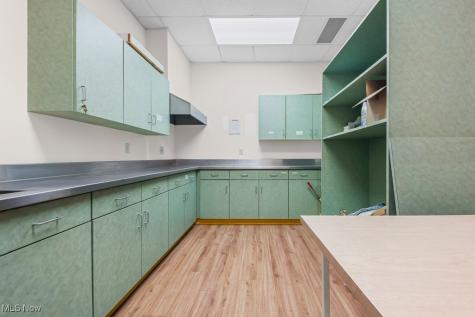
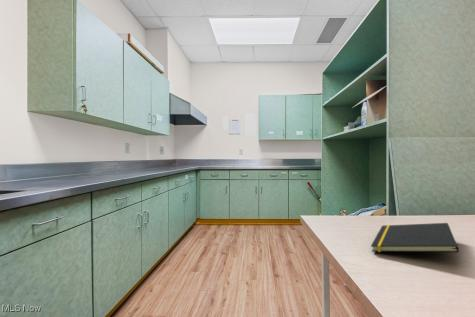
+ notepad (412, 236)
